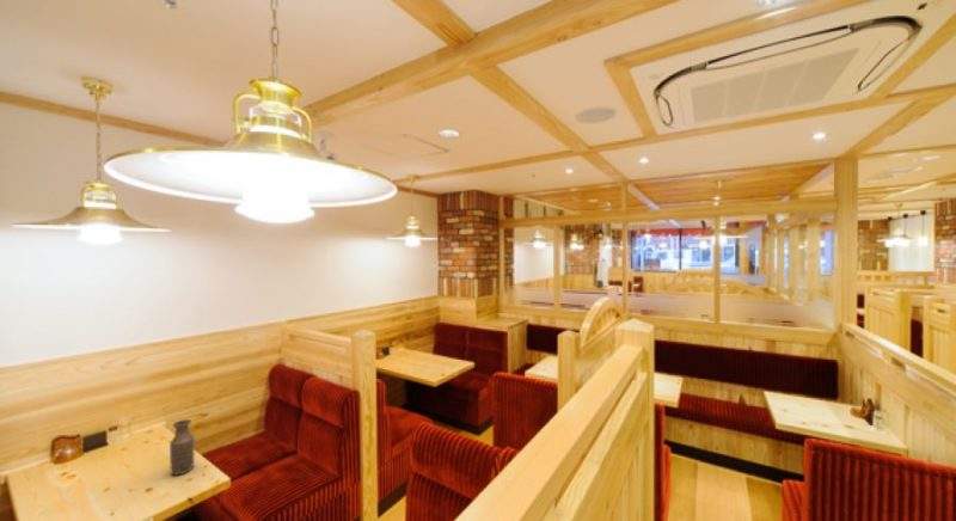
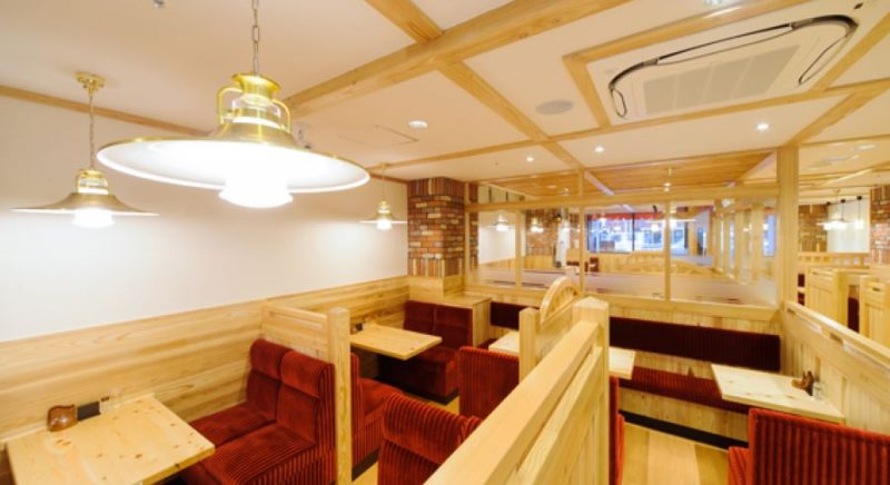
- bottle (182, 446)
